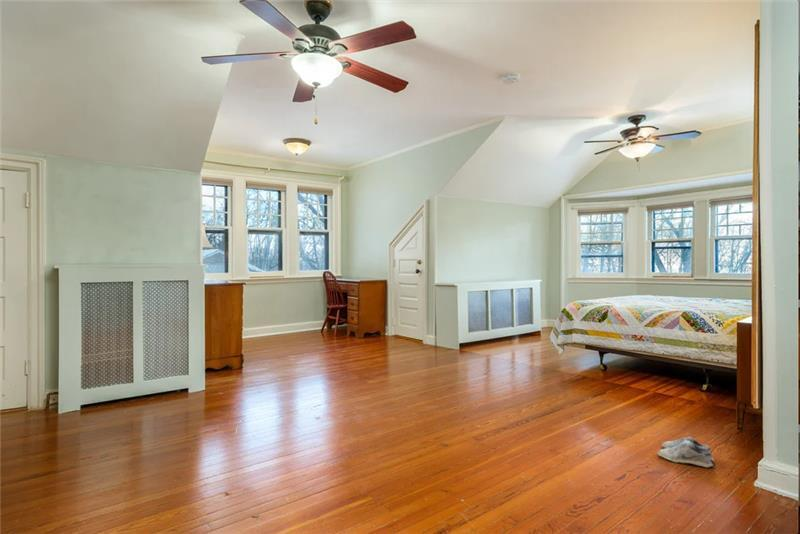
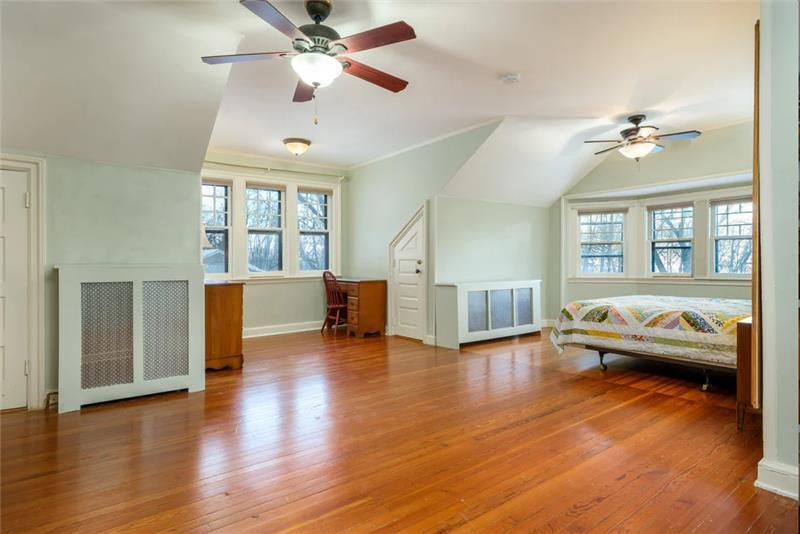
- shoe (682, 447)
